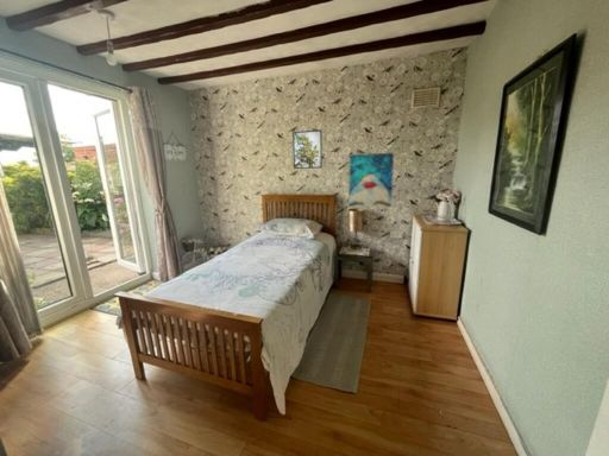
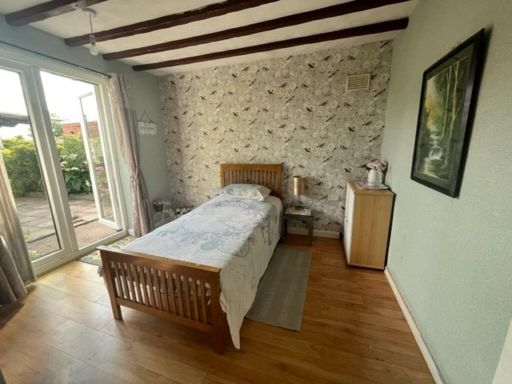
- wall art (370, 180)
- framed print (307, 150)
